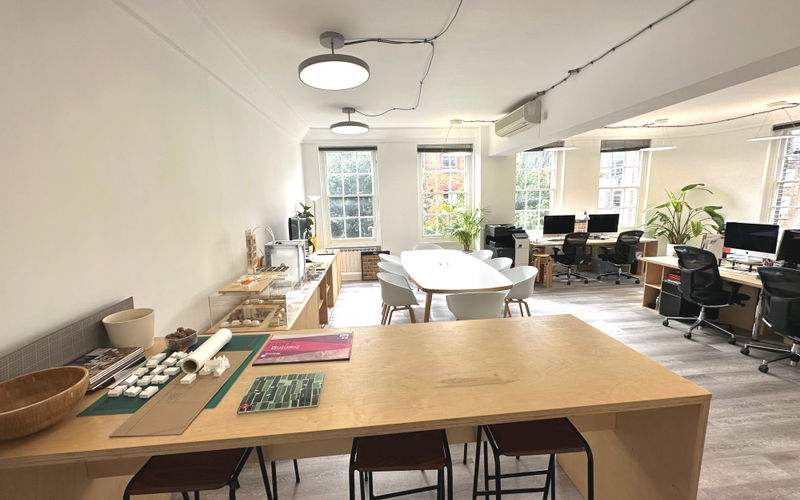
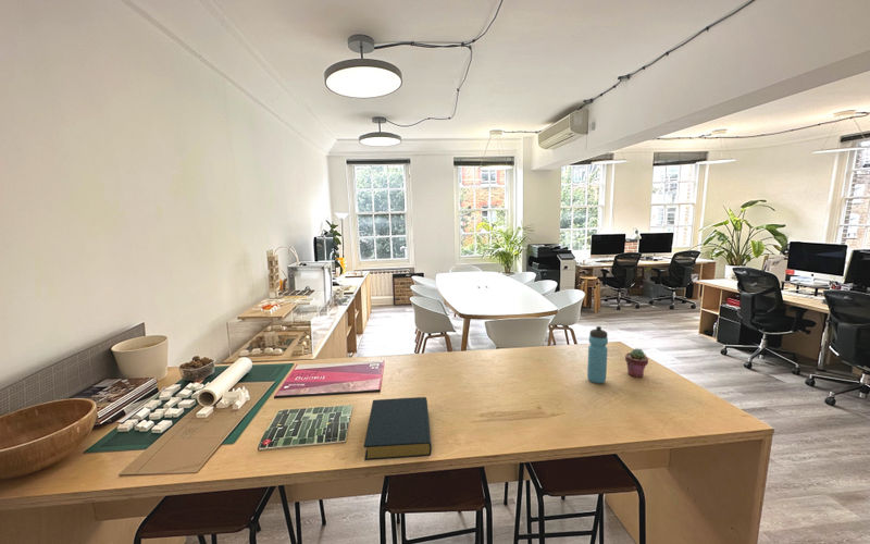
+ potted succulent (636, 361)
+ water bottle (597, 354)
+ hardback book (399, 424)
